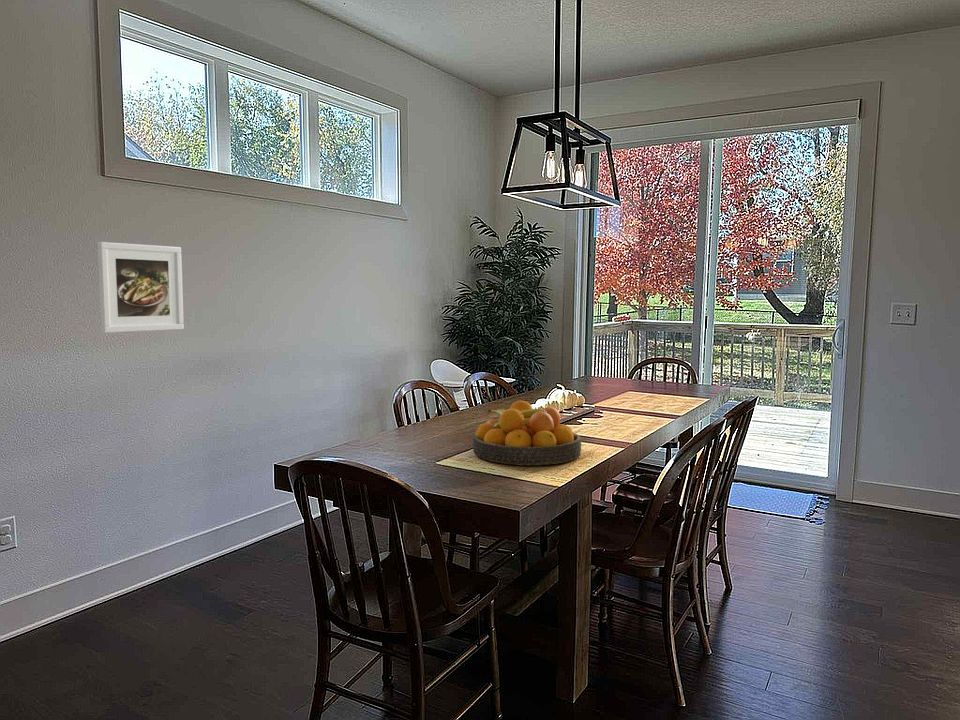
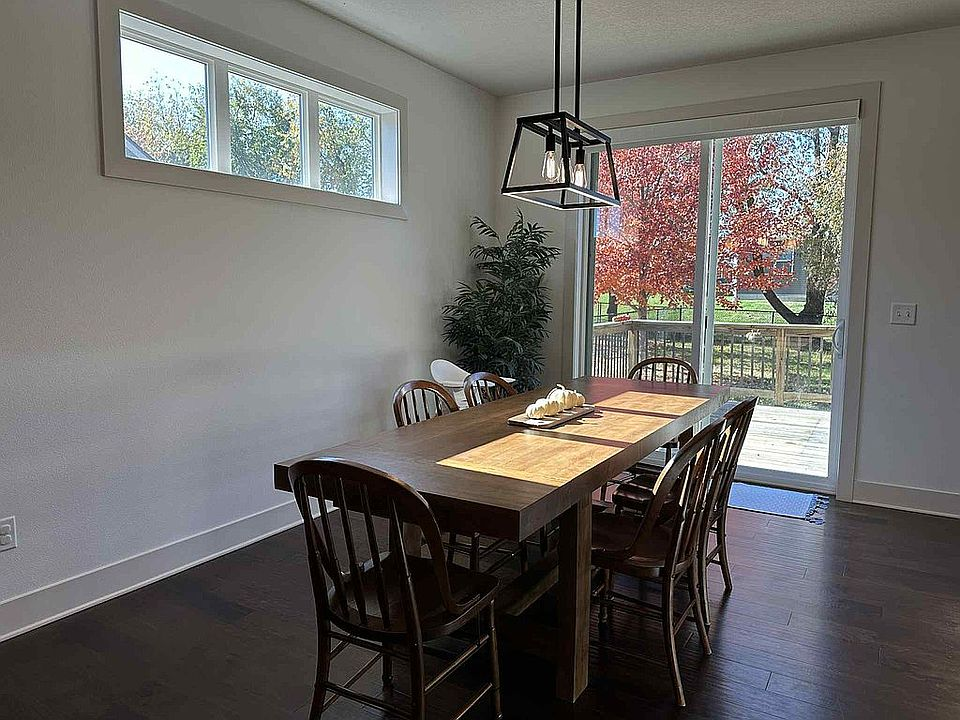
- fruit bowl (526, 428)
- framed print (143, 288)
